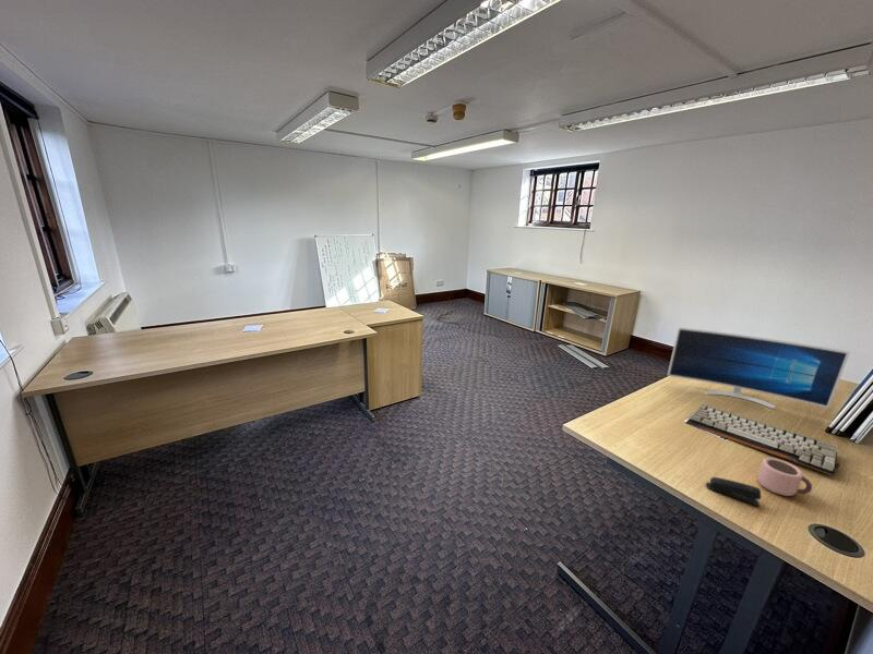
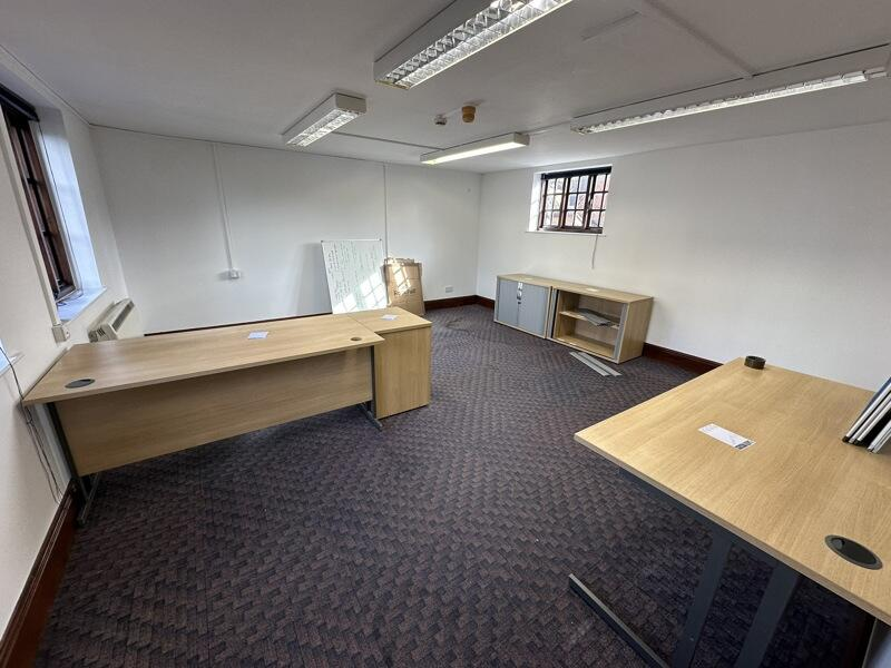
- keyboard (758, 433)
- mug (785, 479)
- stapler (733, 487)
- monitor (744, 366)
